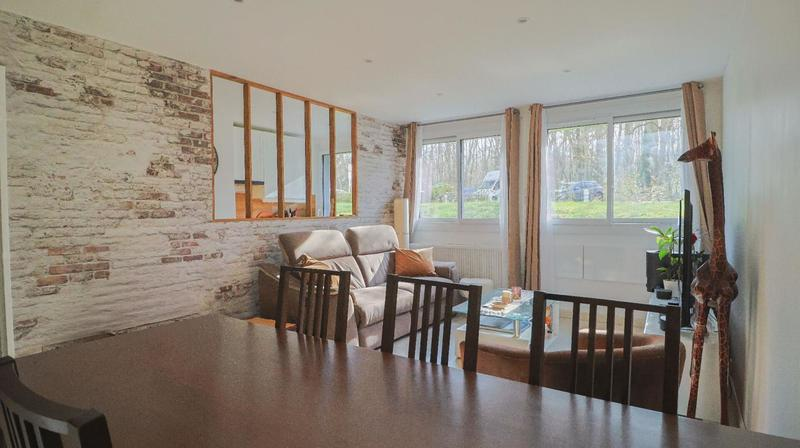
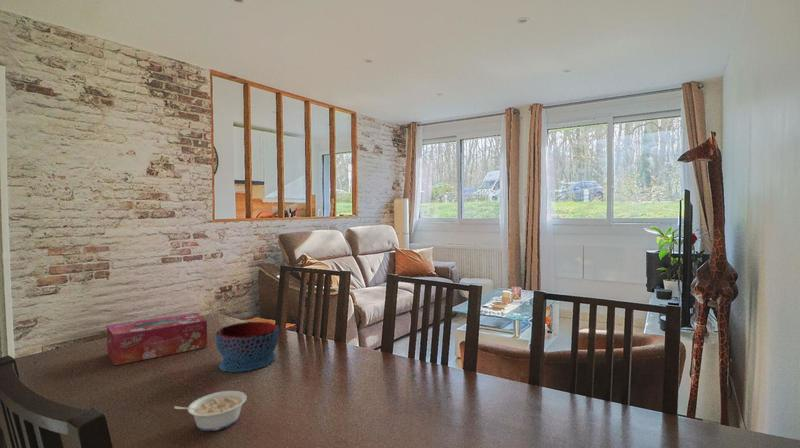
+ bowl (248, 345)
+ tissue box (158, 336)
+ legume (216, 411)
